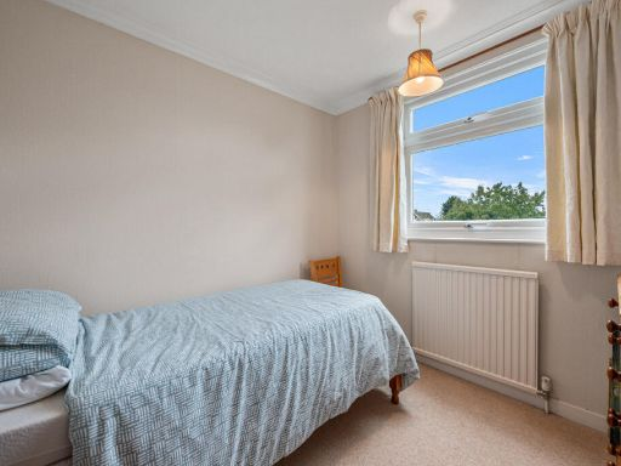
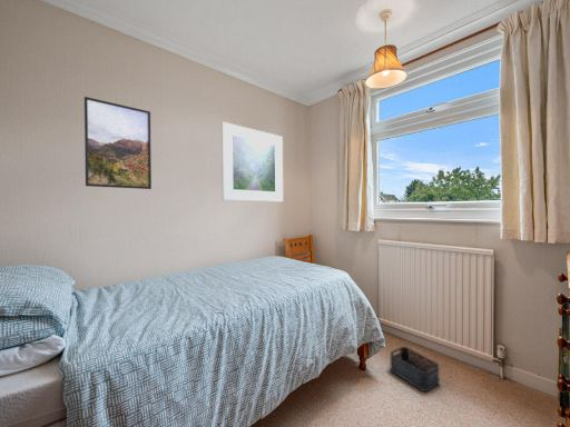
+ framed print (255, 165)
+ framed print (119, 146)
+ storage bin (413, 367)
